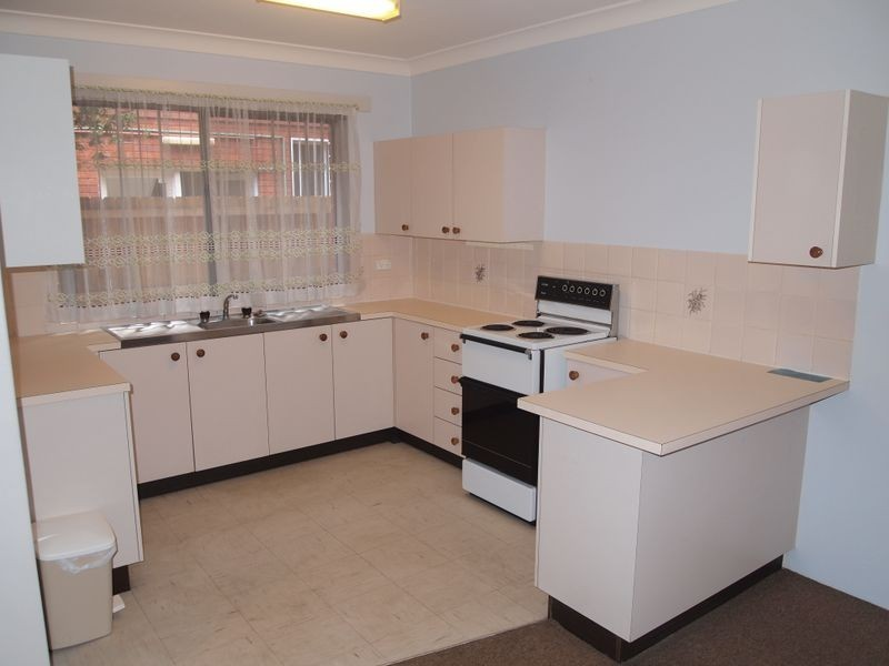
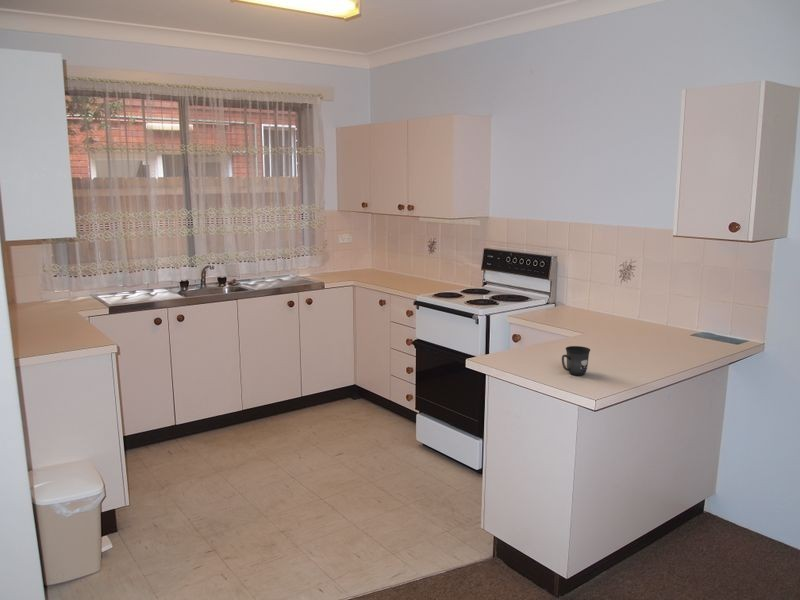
+ mug (574, 361)
